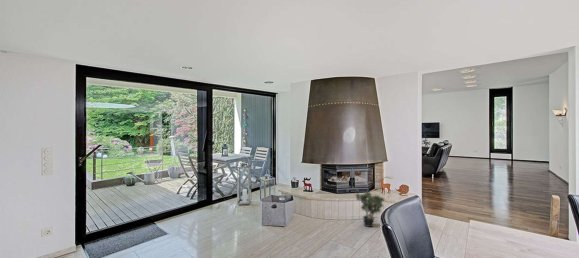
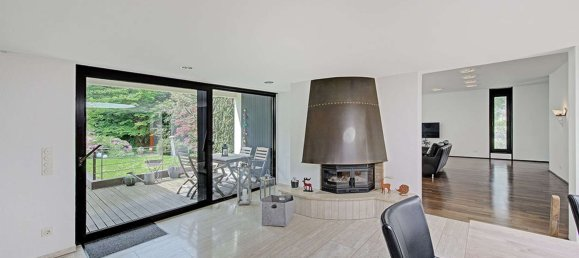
- potted plant (369, 208)
